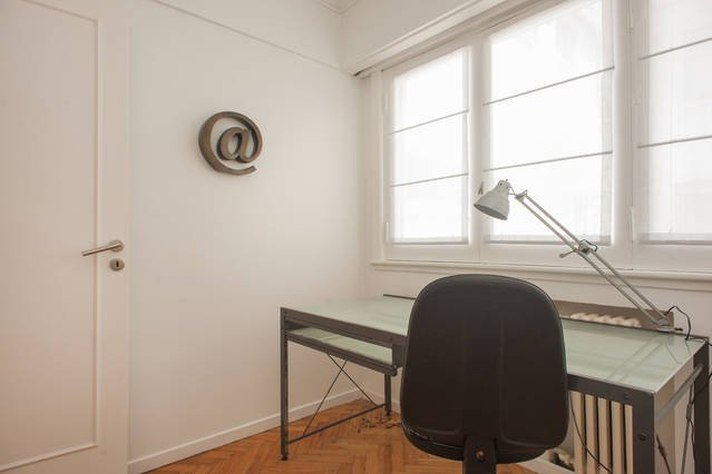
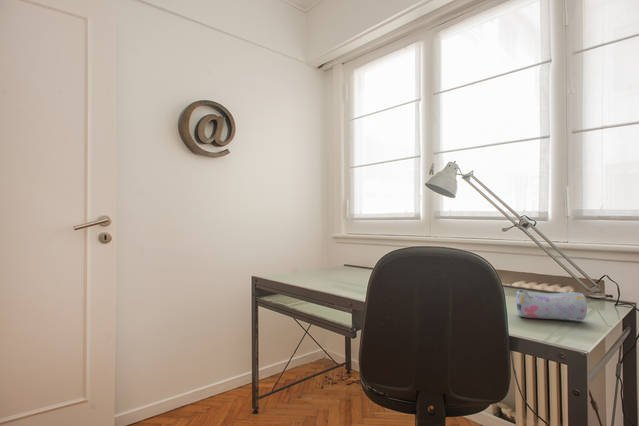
+ pencil case (549, 304)
